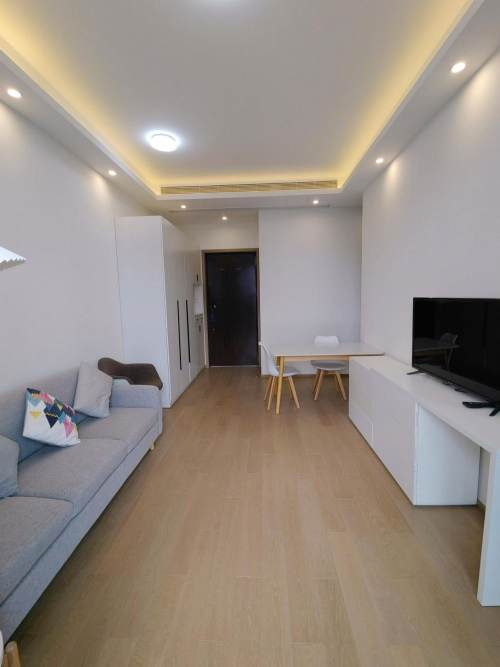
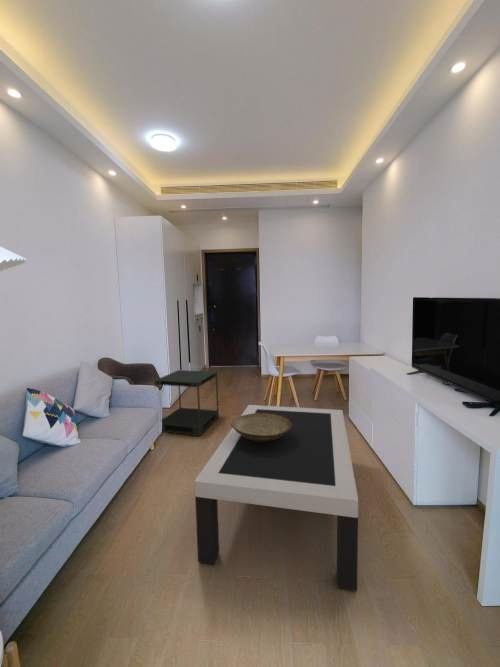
+ side table (180, 400)
+ decorative bowl (261, 429)
+ coffee table (286, 469)
